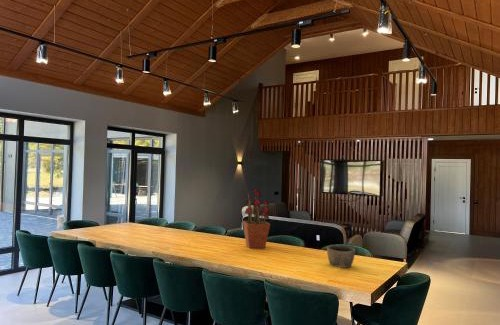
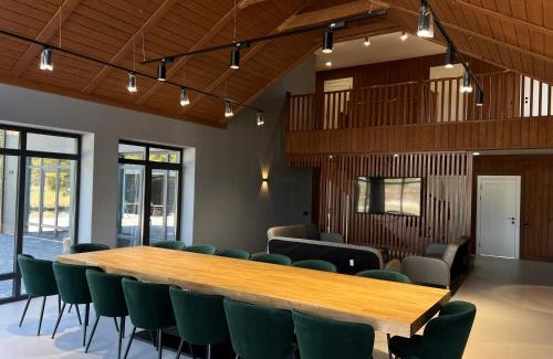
- potted plant (256, 217)
- bowl (340, 256)
